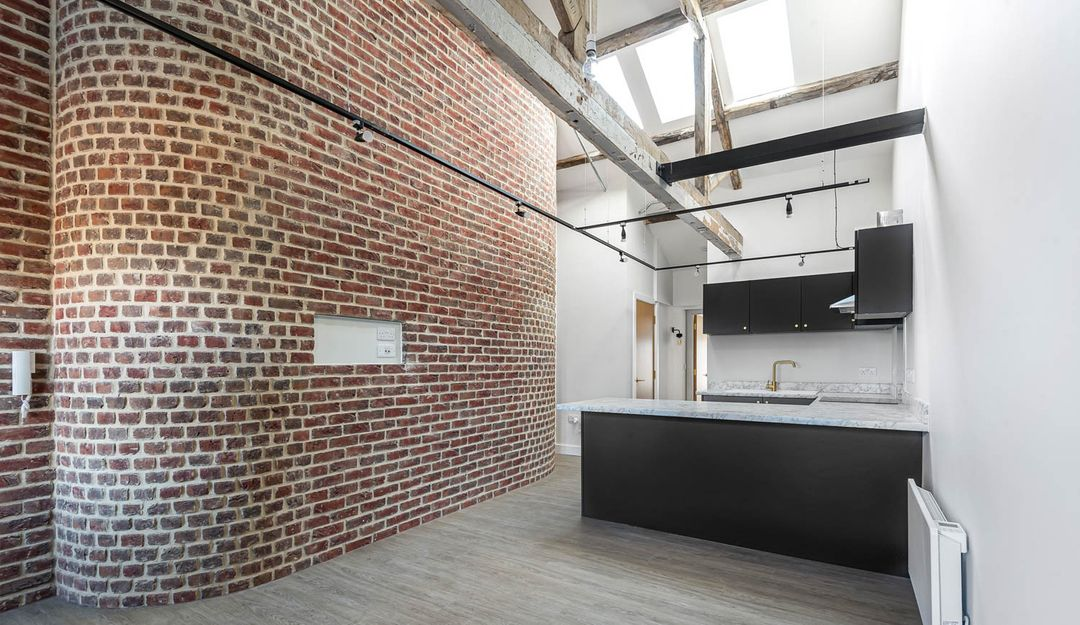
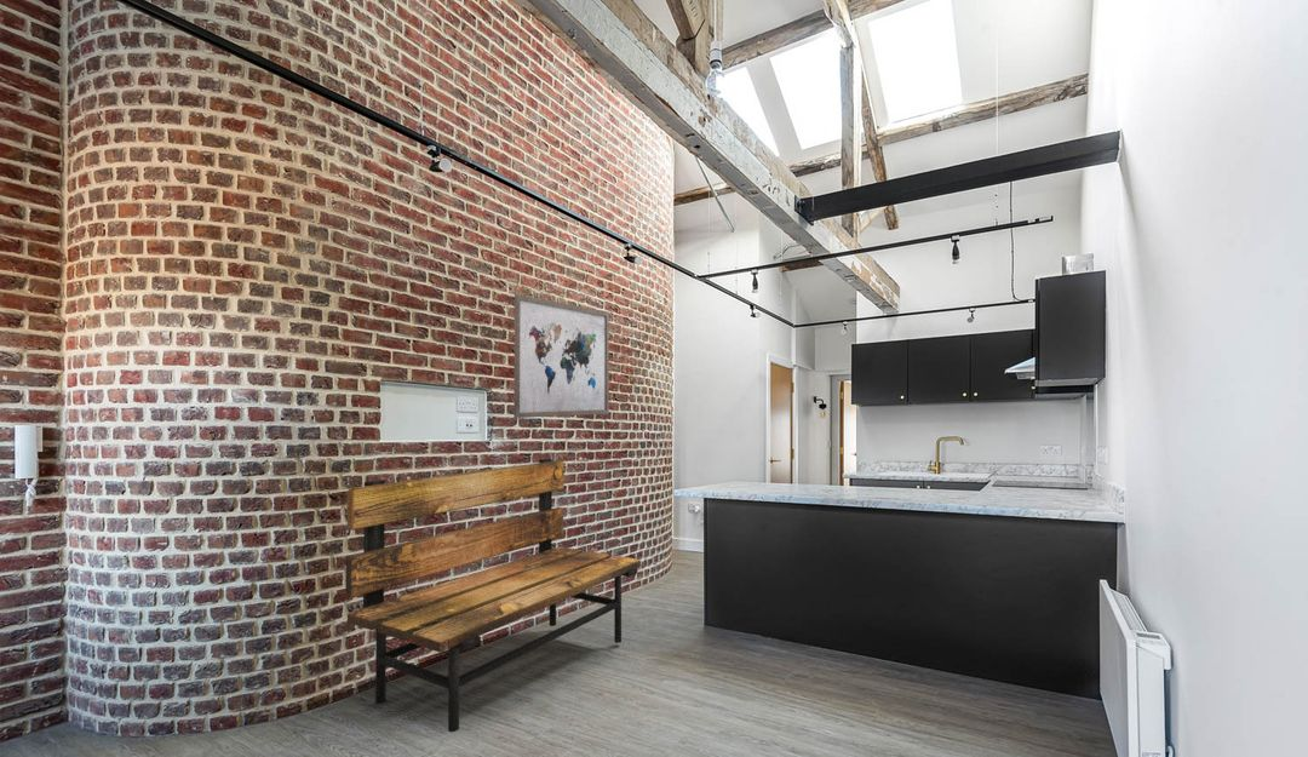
+ wall art (566, 360)
+ bench (514, 570)
